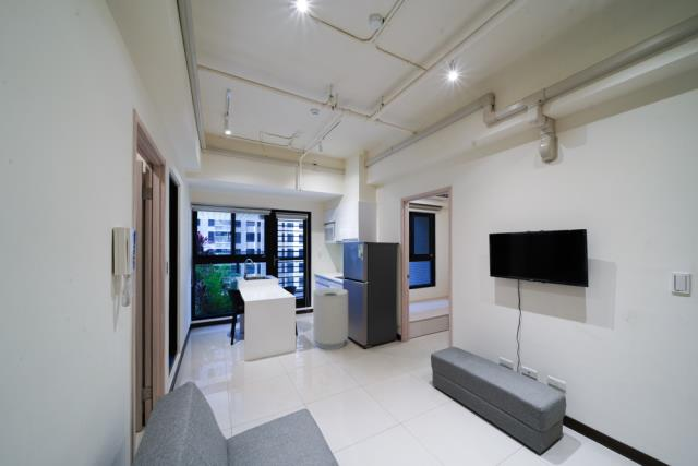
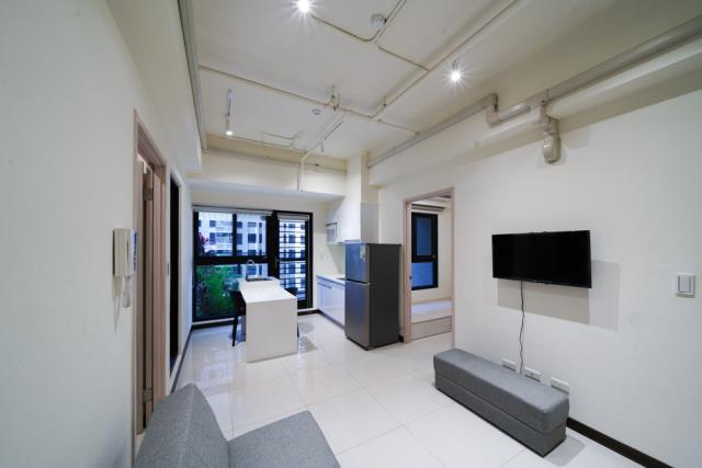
- trash can (330, 318)
